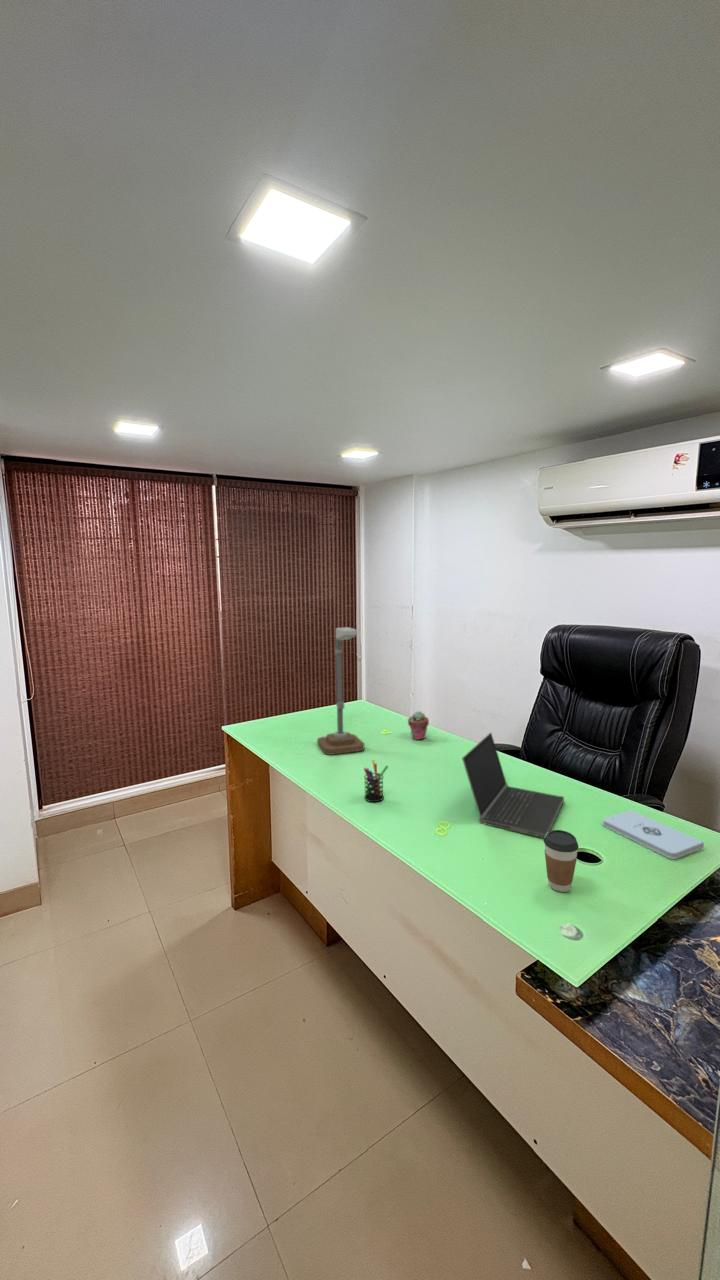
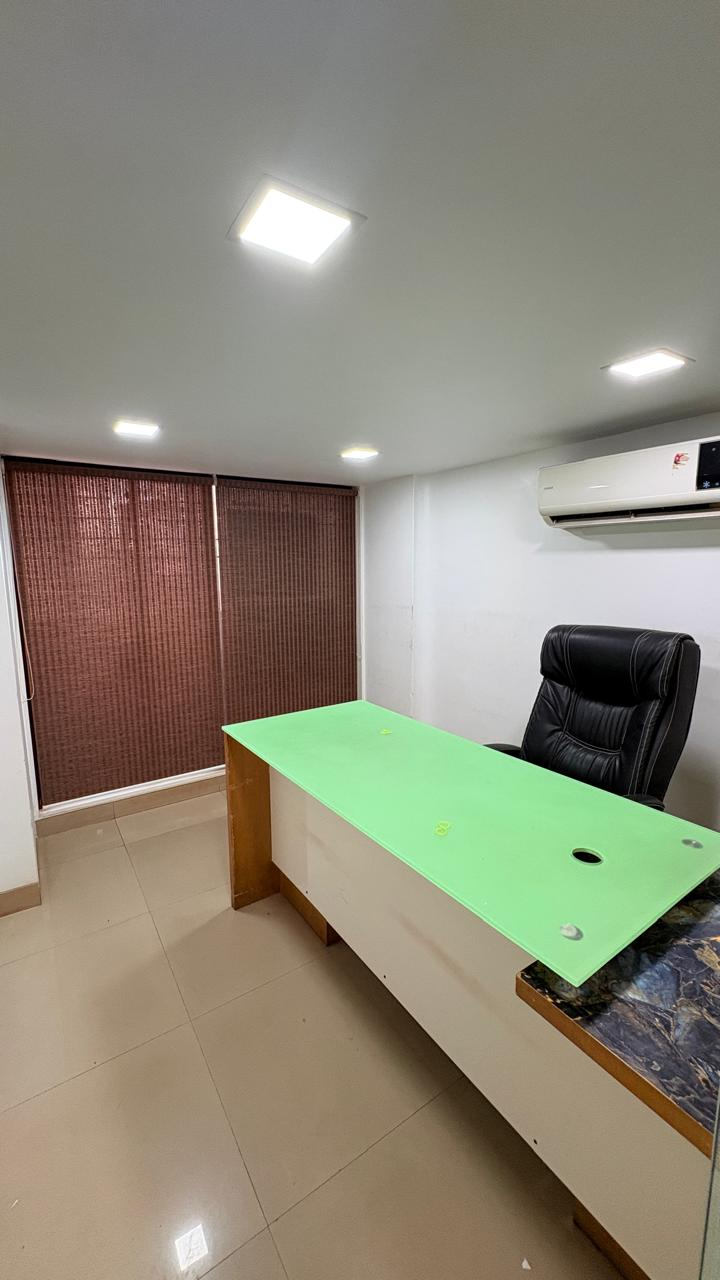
- coffee cup (560, 861)
- notepad (649, 832)
- pen holder (376, 779)
- potted succulent (418, 724)
- laptop computer (514, 787)
- desk lamp (341, 689)
